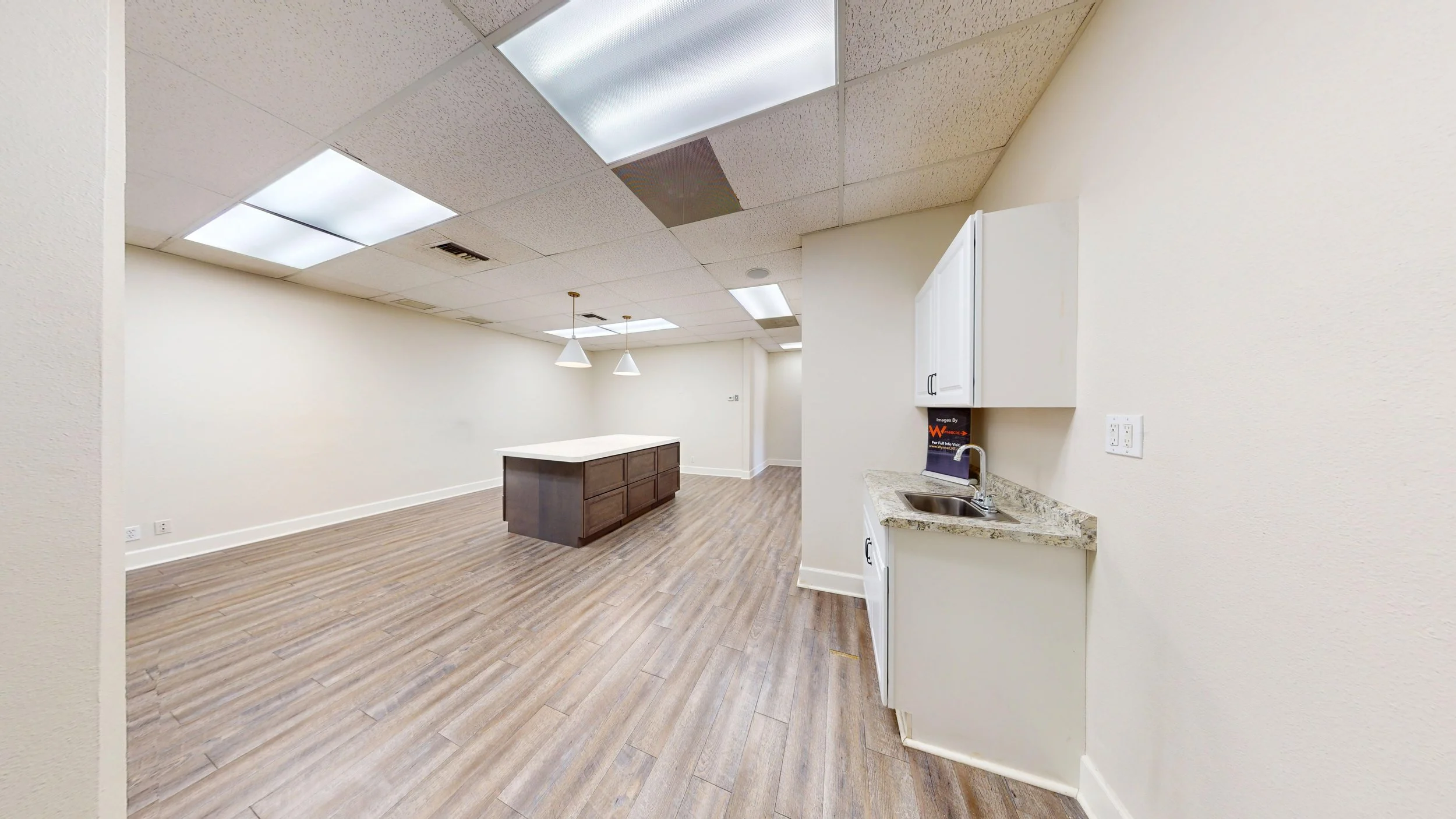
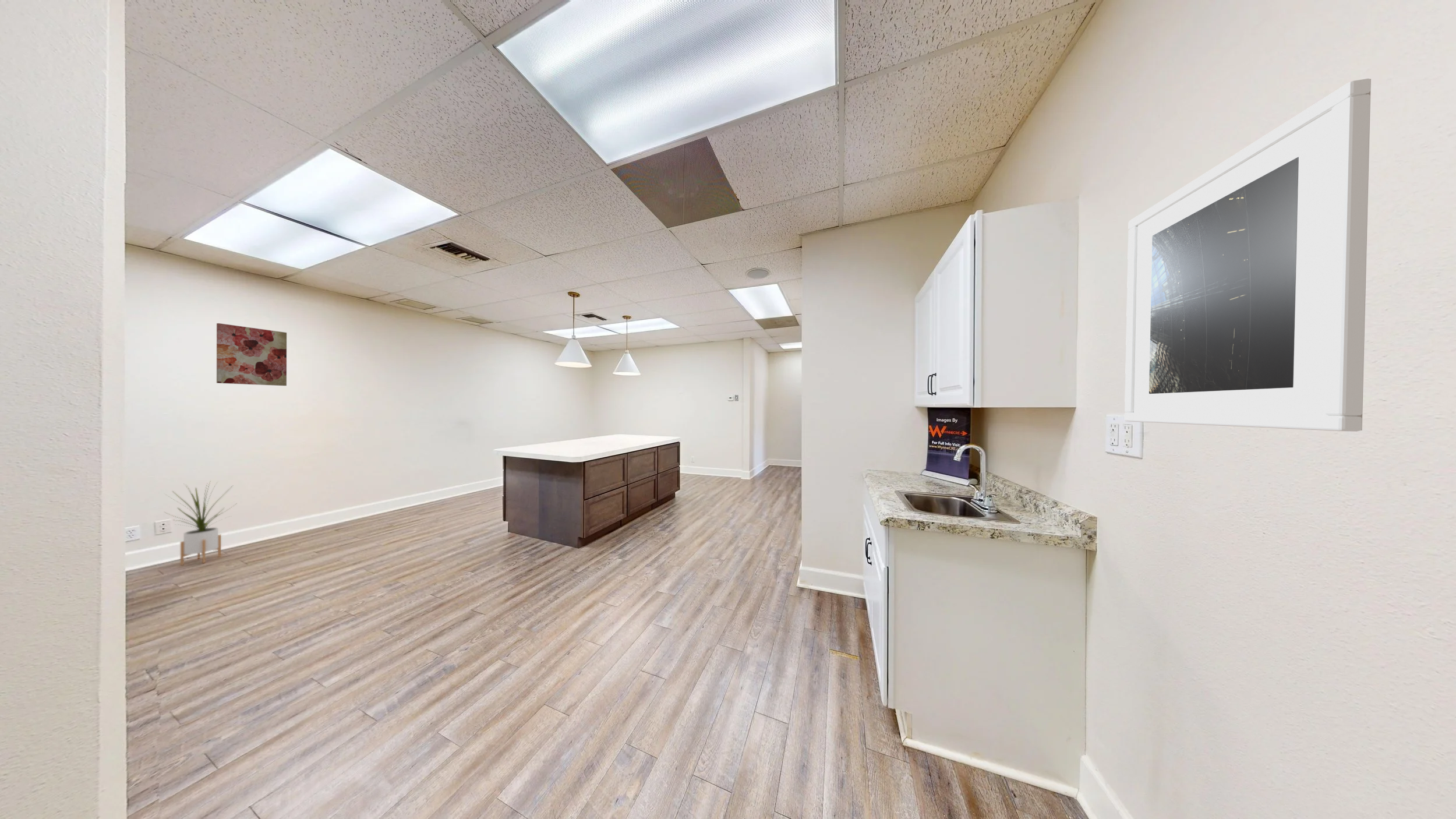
+ house plant (202, 521)
+ wall art (253, 356)
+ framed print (1213, 297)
